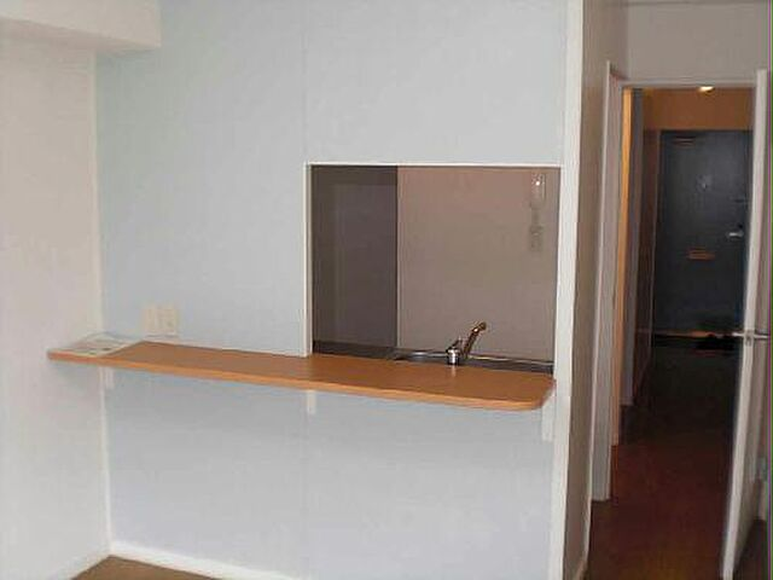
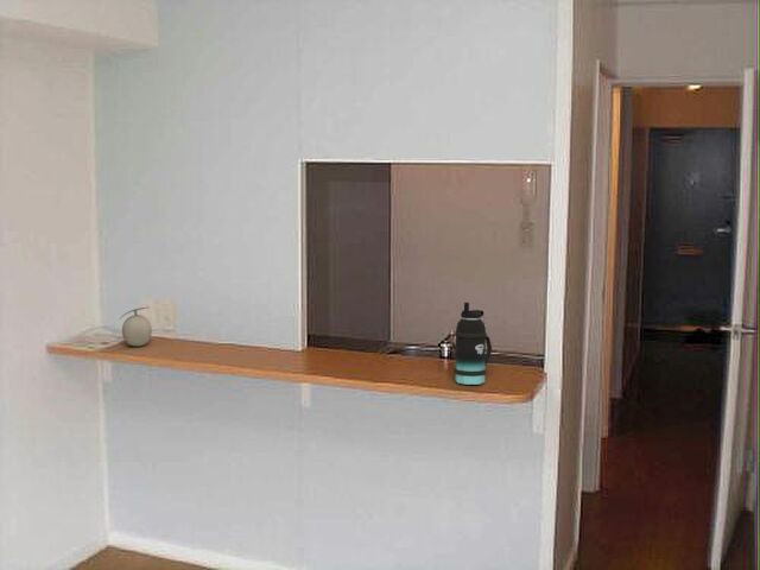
+ fruit (135, 325)
+ bottle (475, 341)
